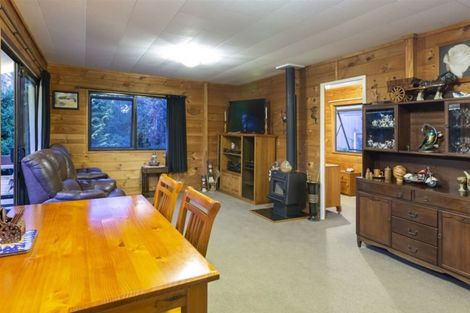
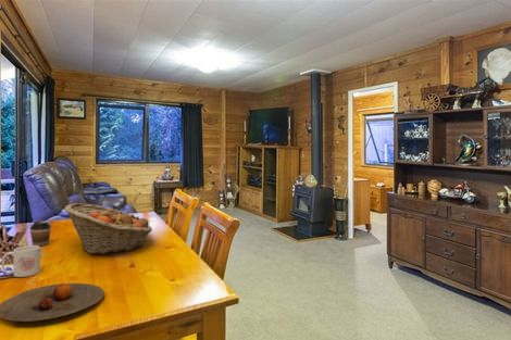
+ coffee cup (40, 232)
+ plate (53, 295)
+ mug (21, 261)
+ fruit basket (110, 224)
